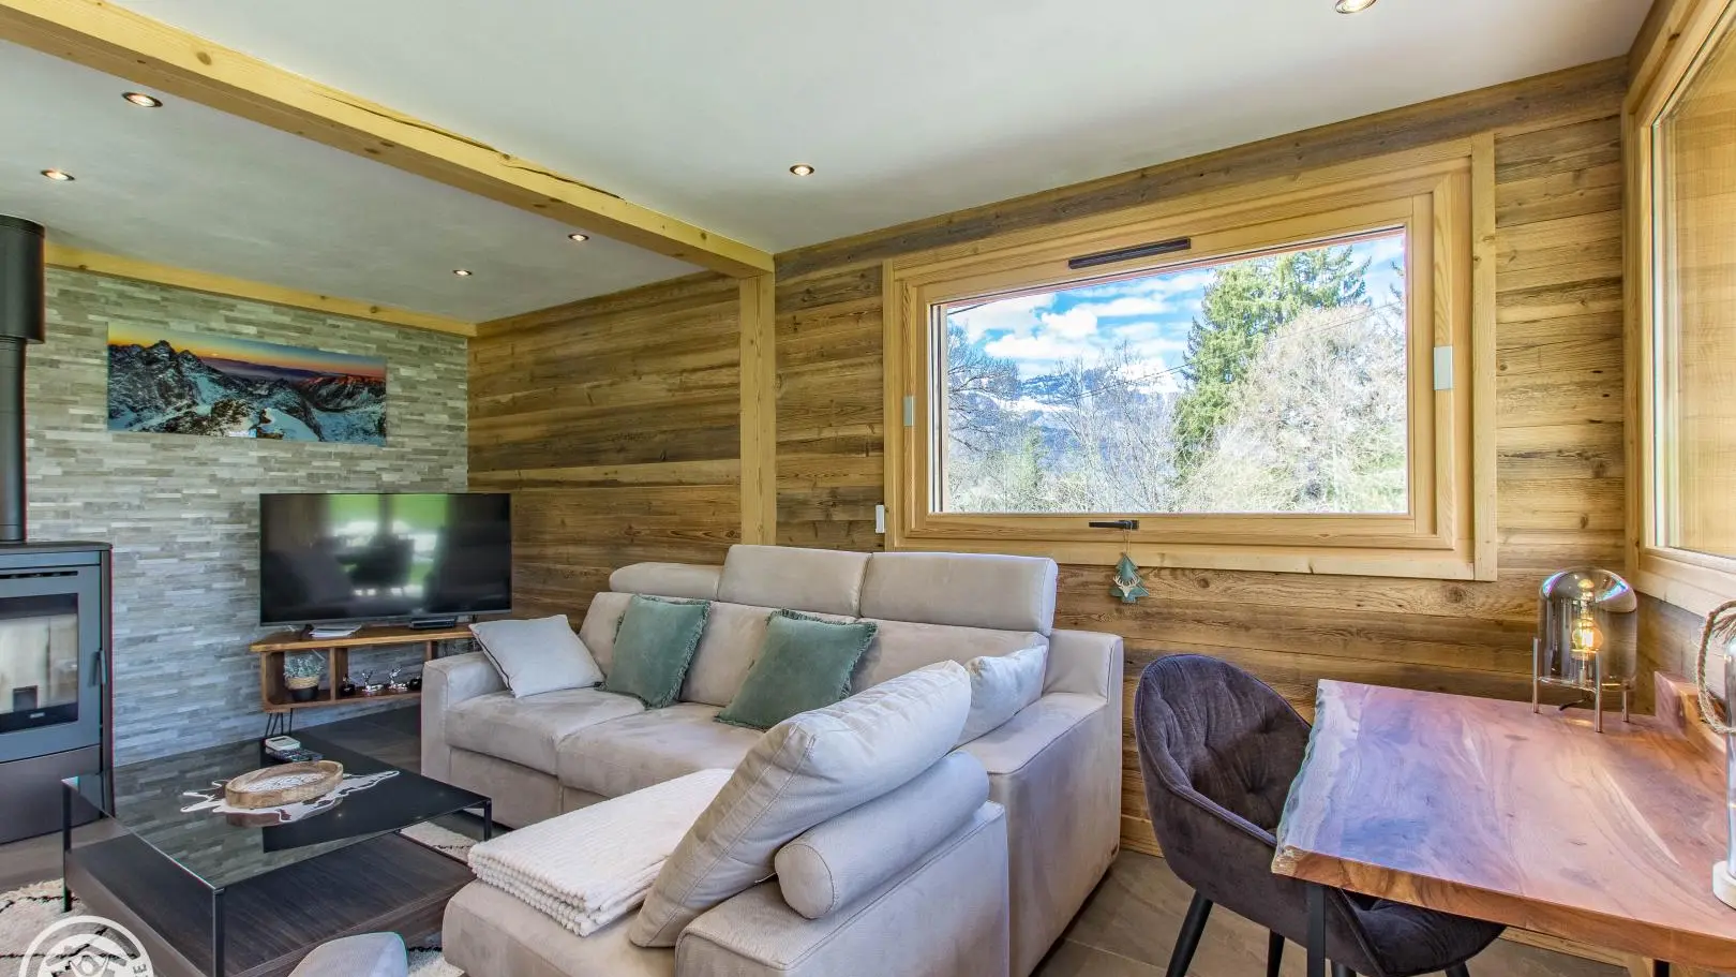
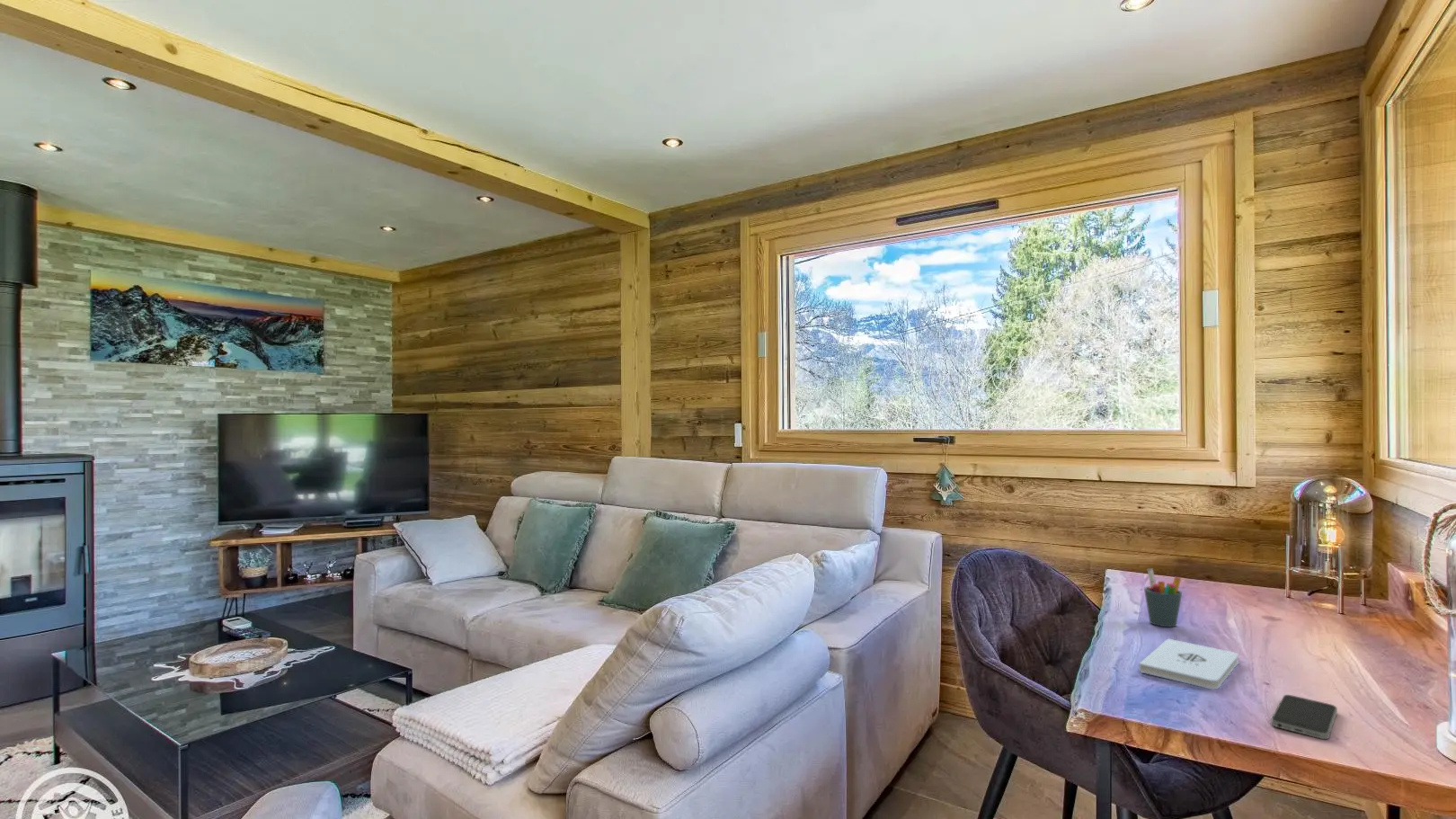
+ smartphone (1304, 715)
+ pen holder (1163, 598)
+ notepad (1190, 662)
